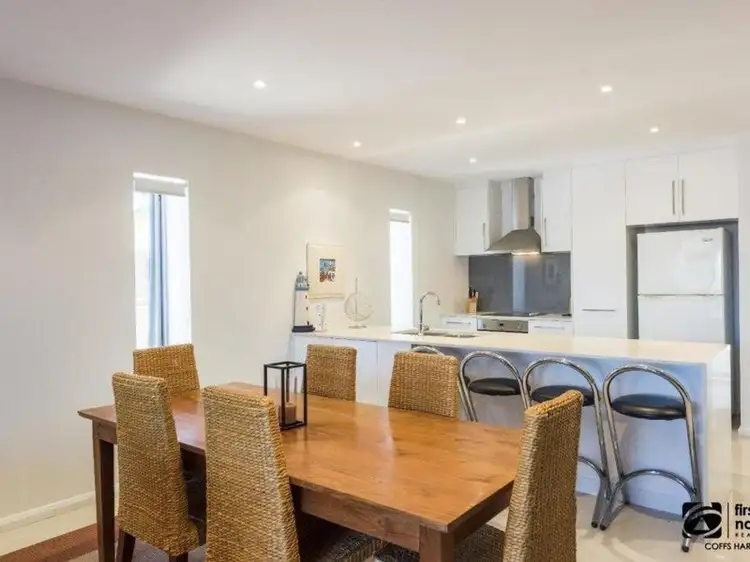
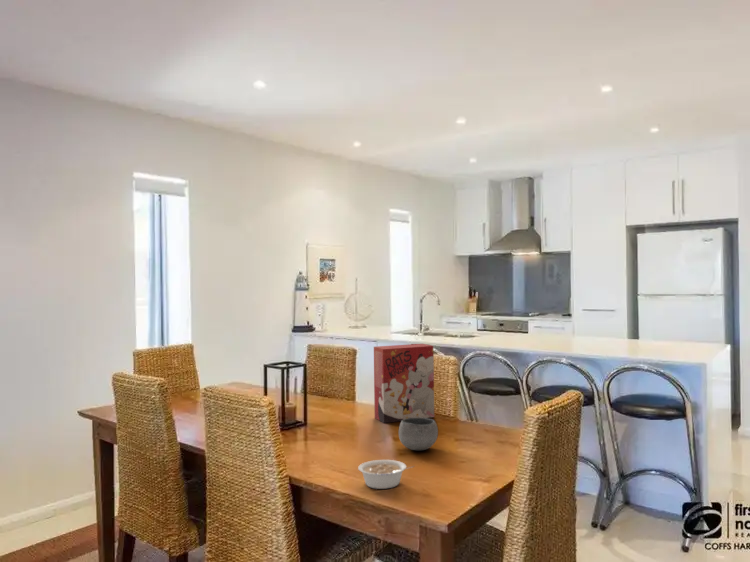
+ legume (384, 473)
+ cereal box (404, 381)
+ bowl (418, 434)
